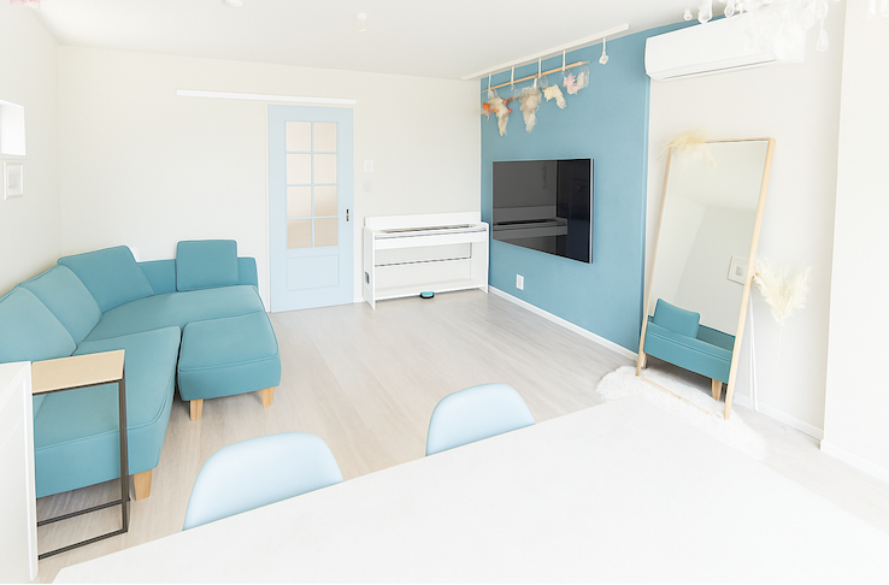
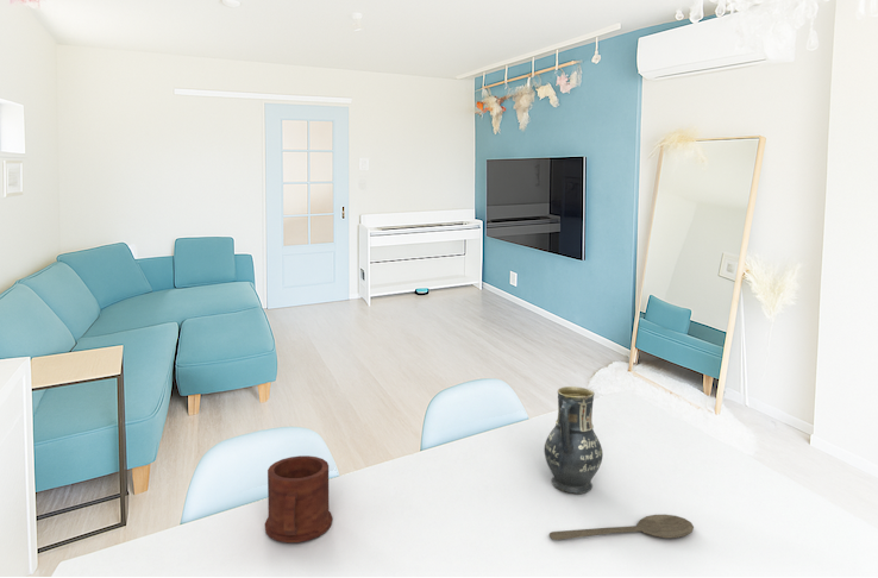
+ vase (573, 438)
+ wooden spoon (621, 529)
+ mug (296, 498)
